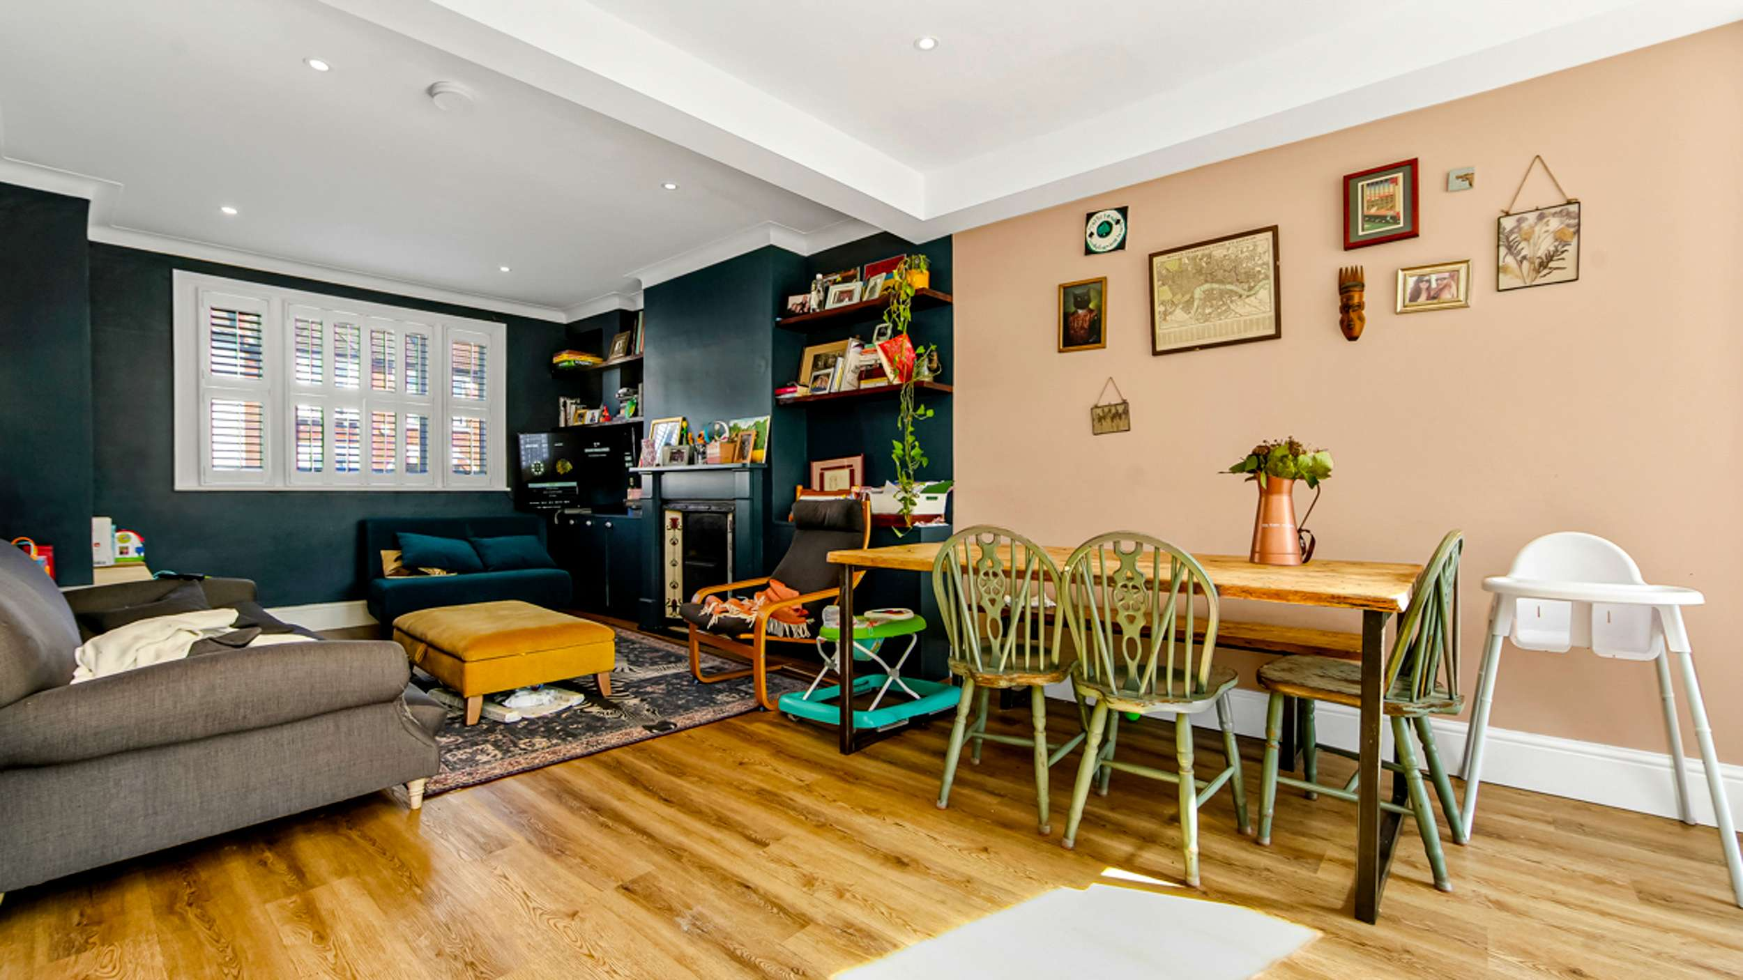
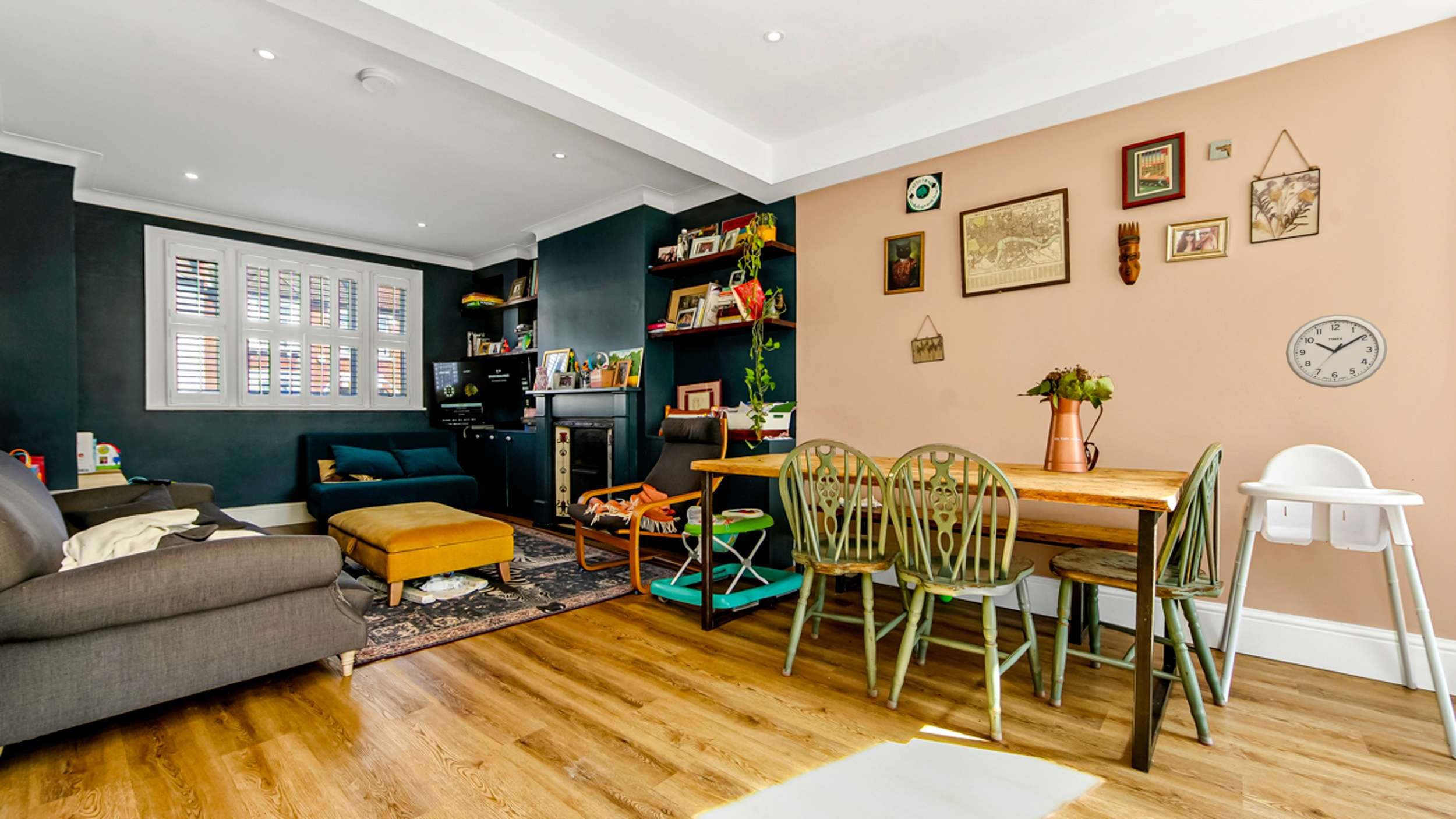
+ wall clock (1334, 351)
